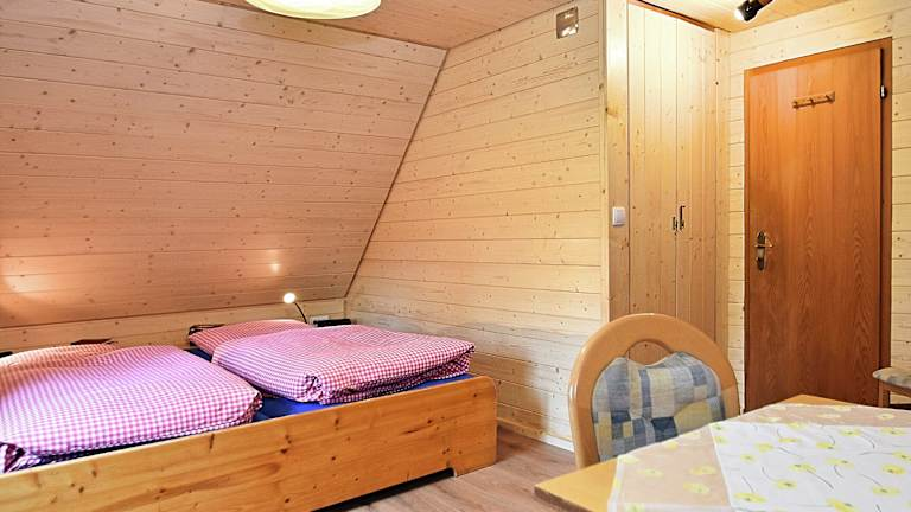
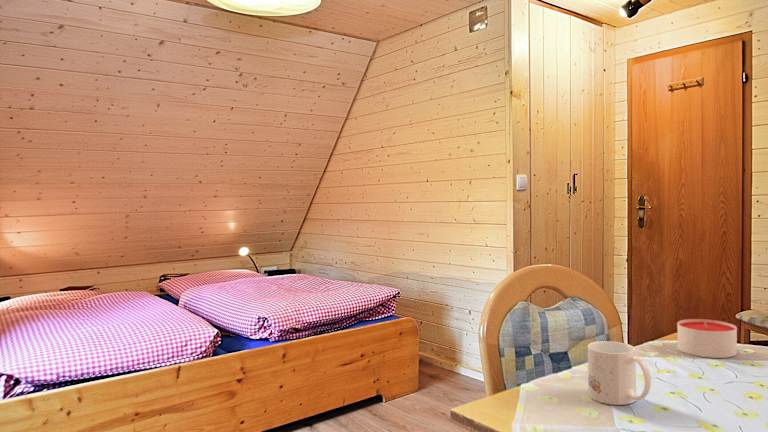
+ candle (706, 336)
+ mug (620, 374)
